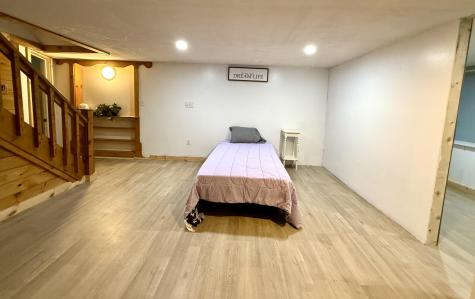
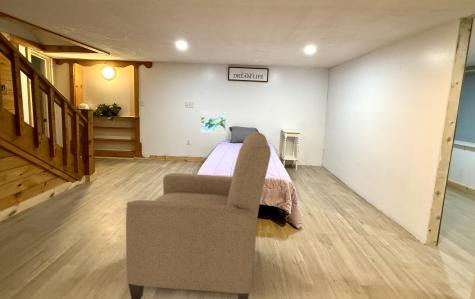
+ chair (205, 203)
+ wall art (213, 122)
